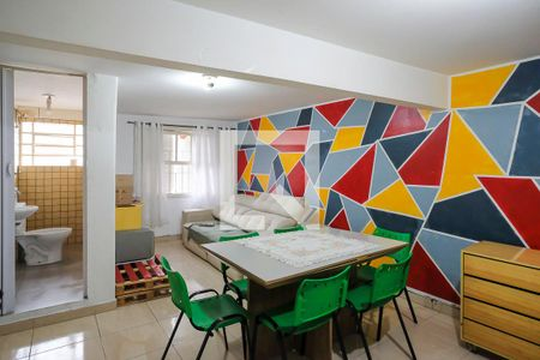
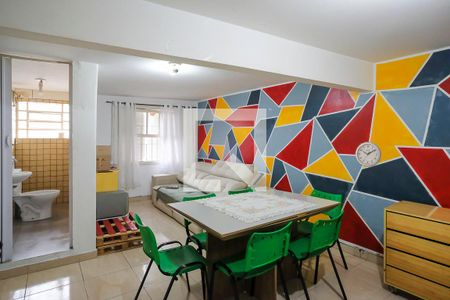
+ wall clock (367, 154)
